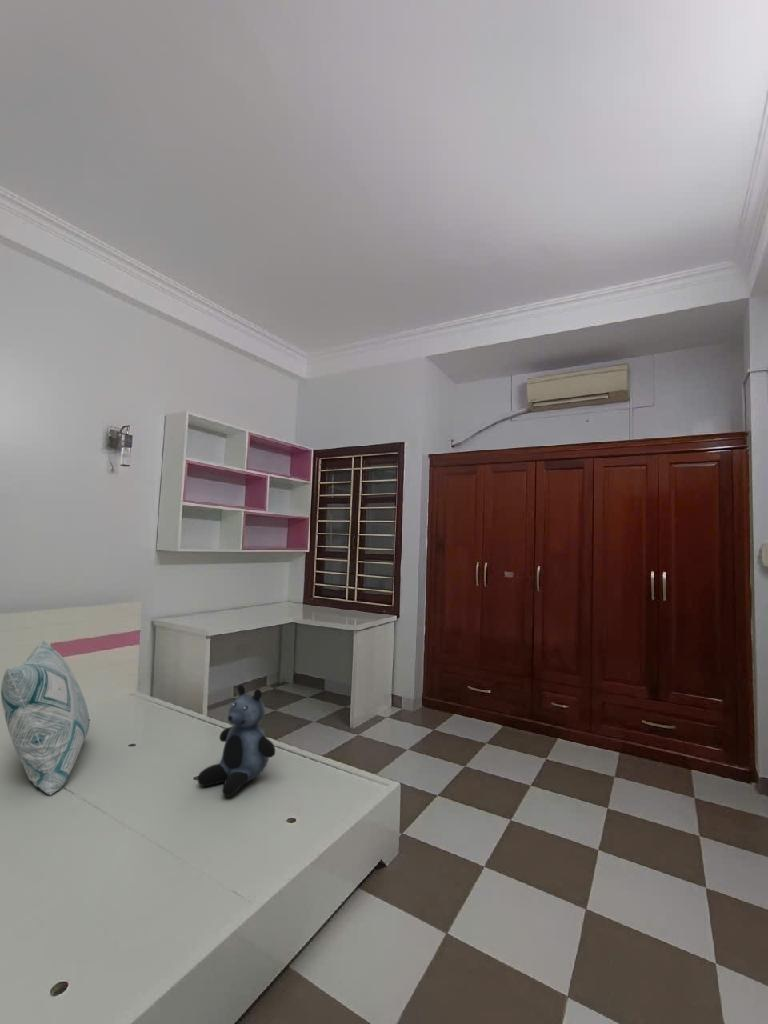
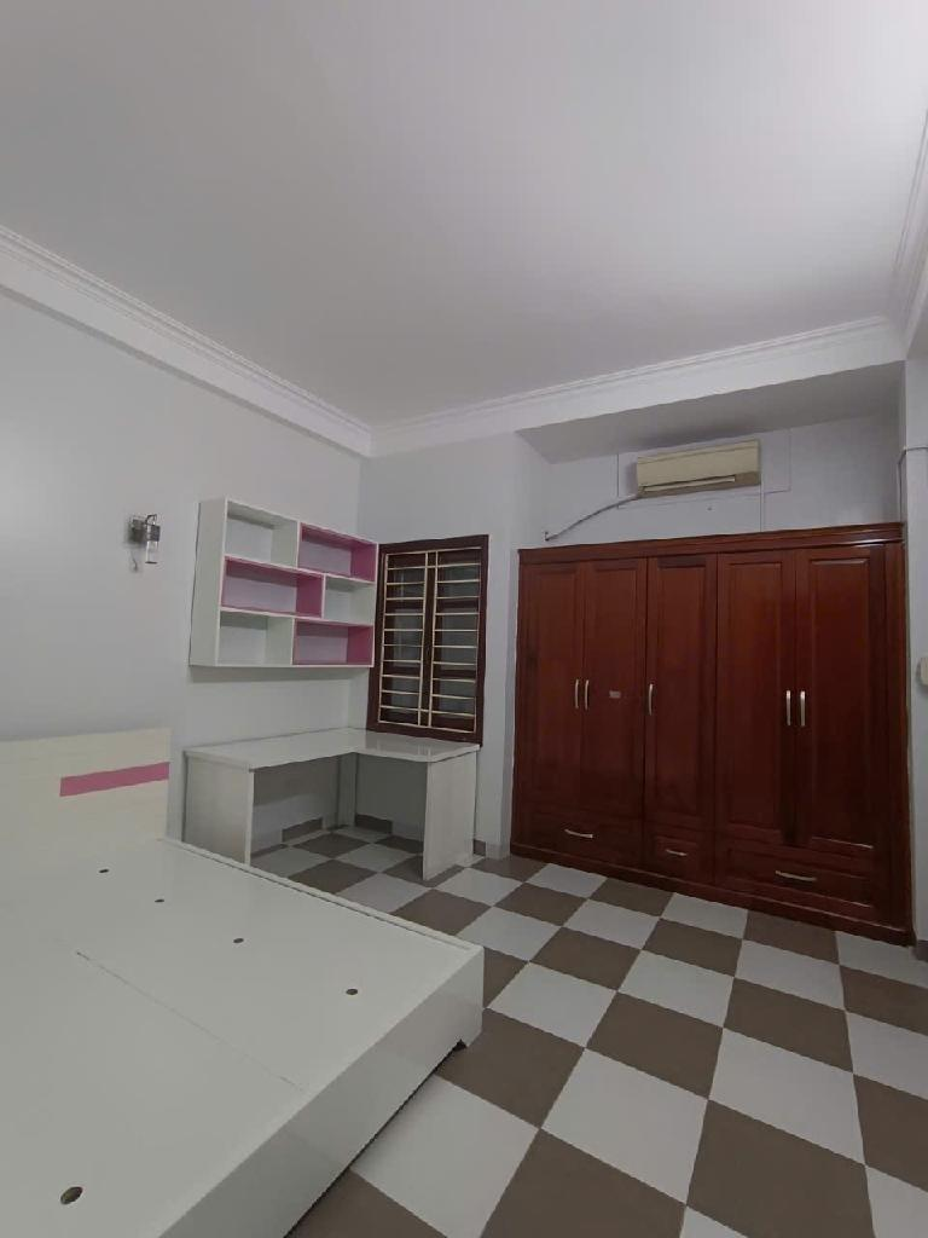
- decorative pillow (49, 707)
- teddy bear (237, 735)
